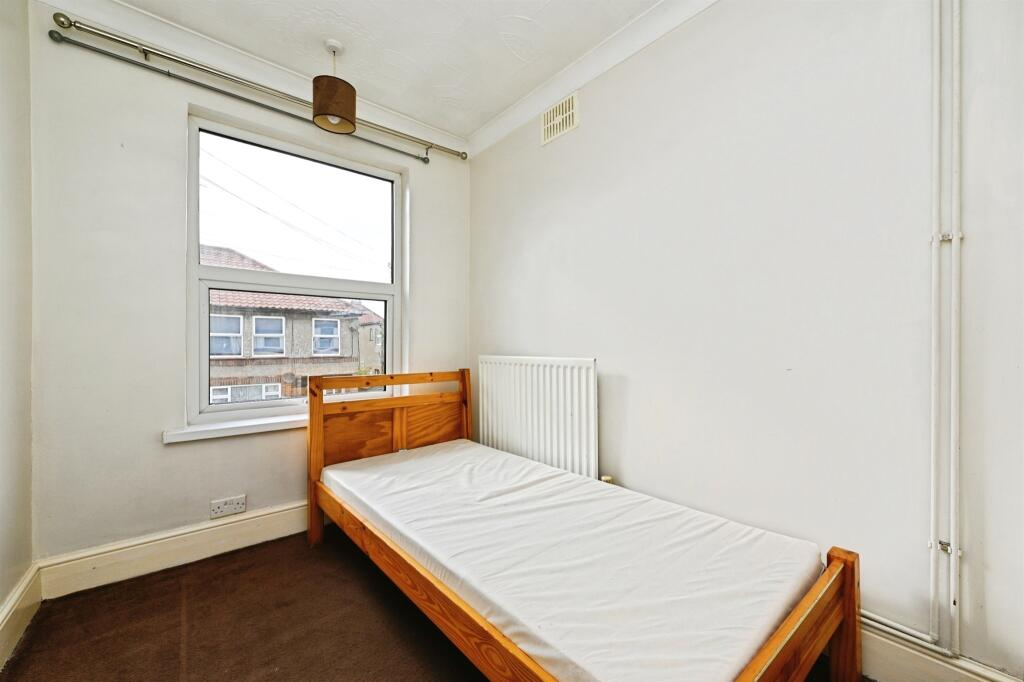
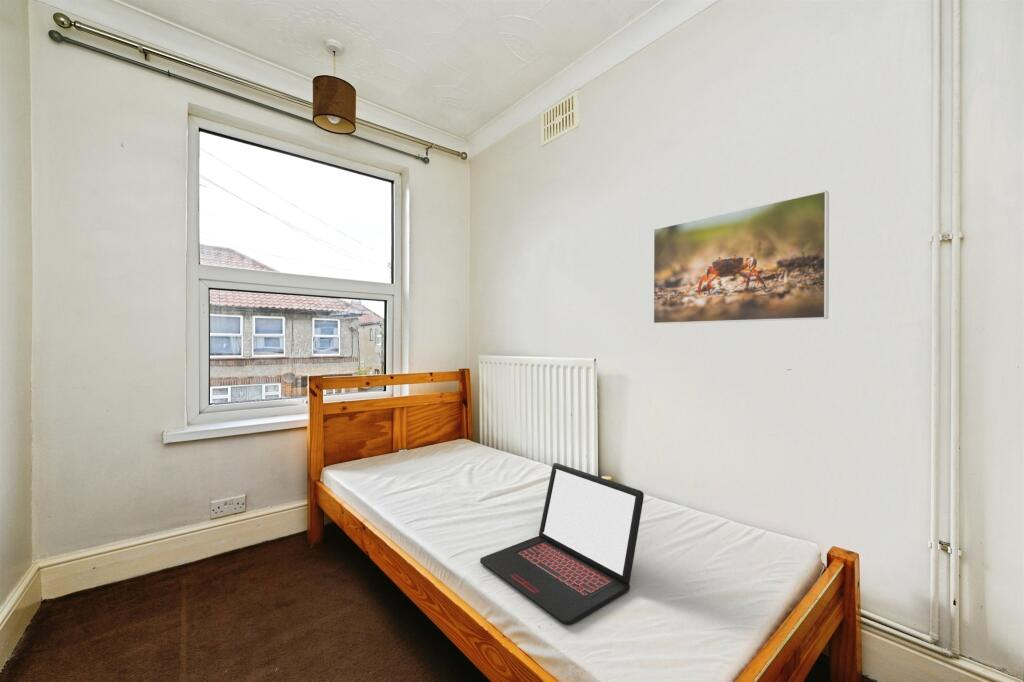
+ laptop (558, 528)
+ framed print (728, 267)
